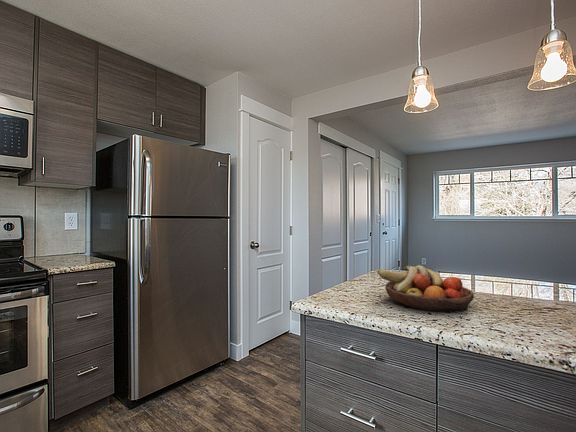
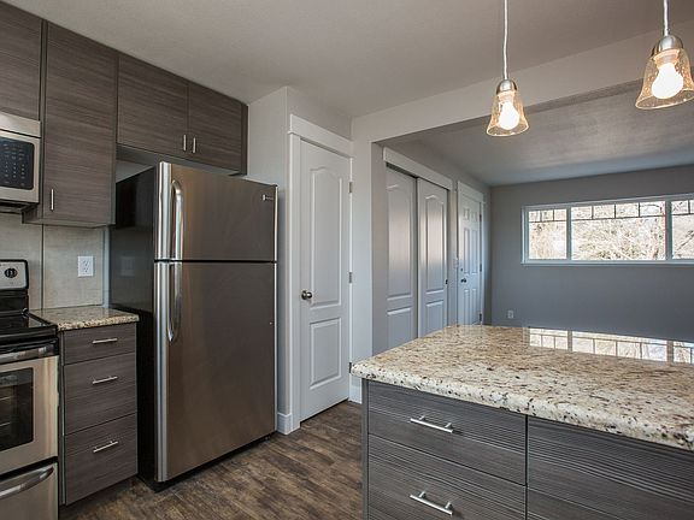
- fruit bowl (426, 284)
